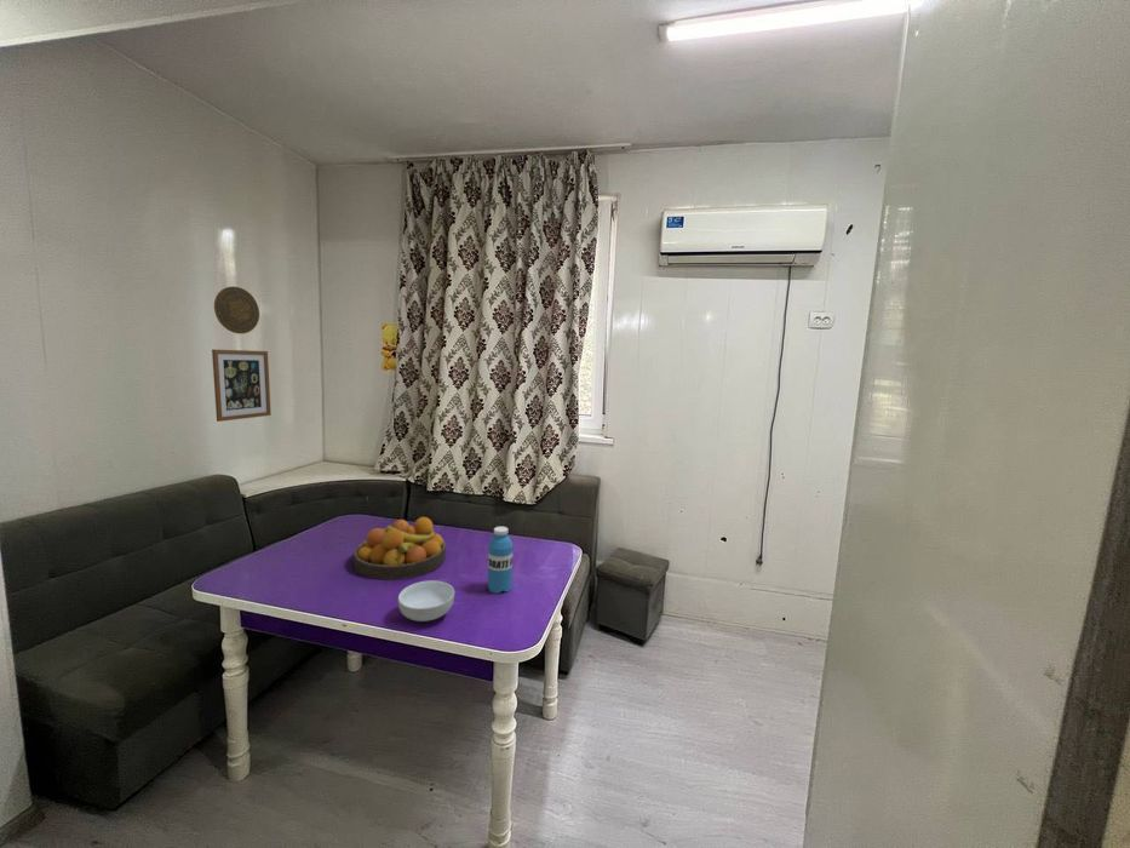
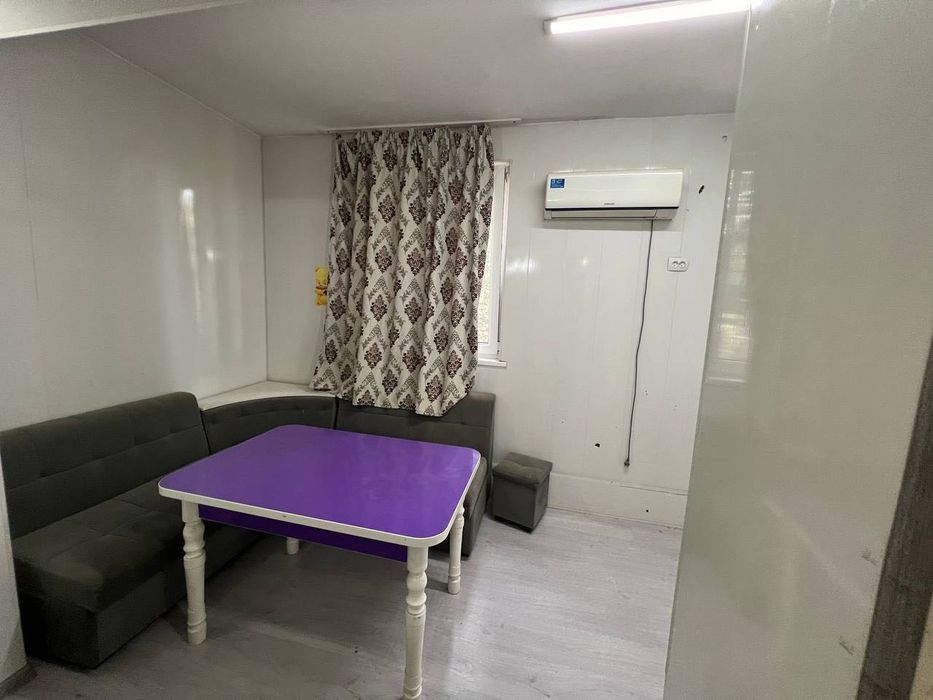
- water bottle (500, 558)
- decorative plate (239, 310)
- fruit bowl (401, 542)
- wall art (243, 384)
- cereal bowl (426, 603)
